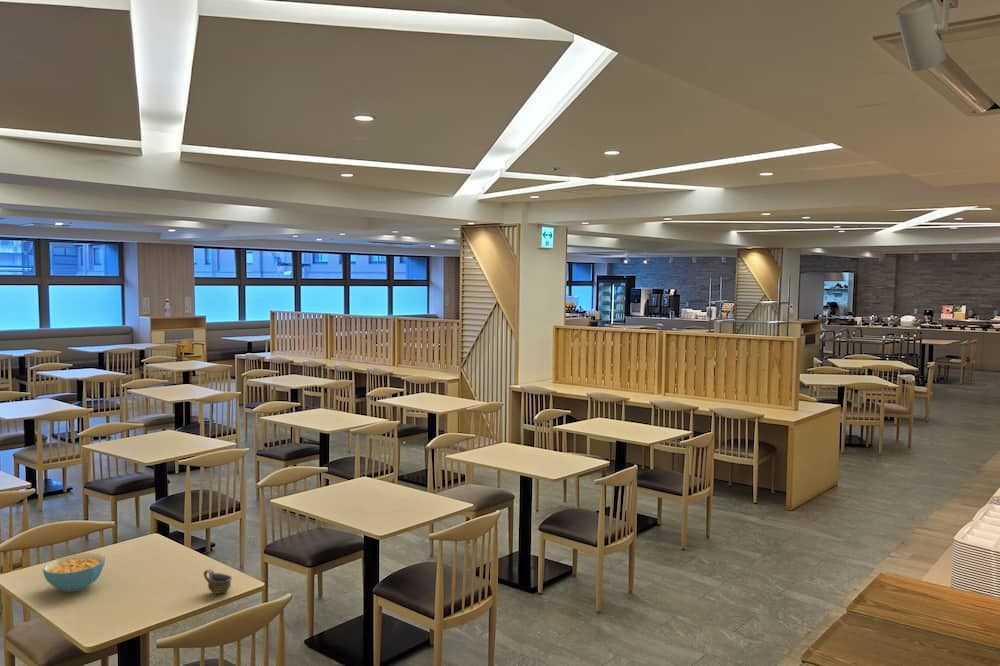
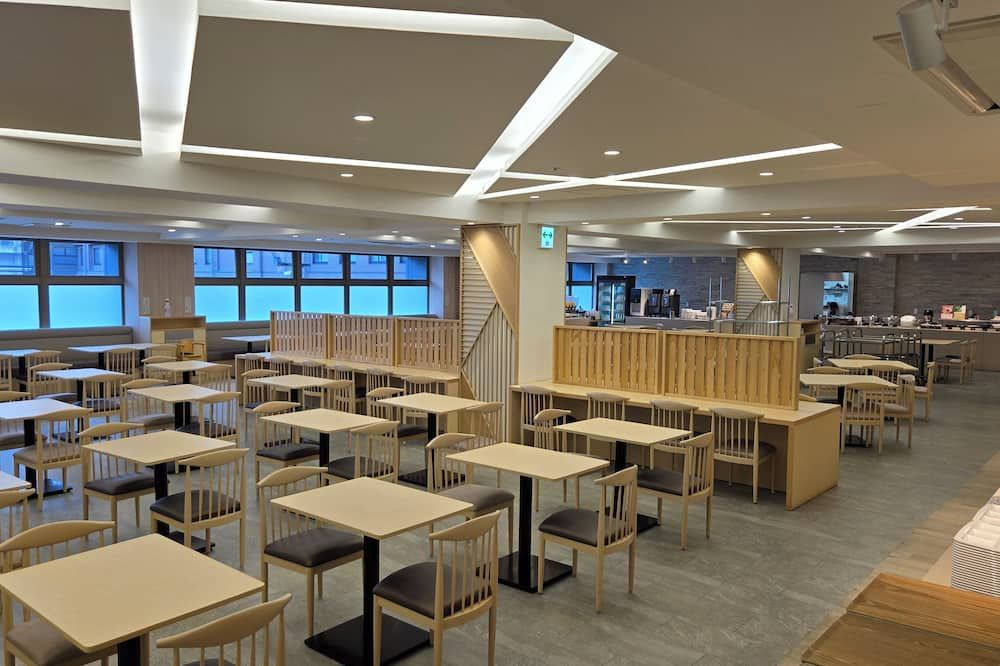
- cereal bowl (75, 575)
- cup (219, 581)
